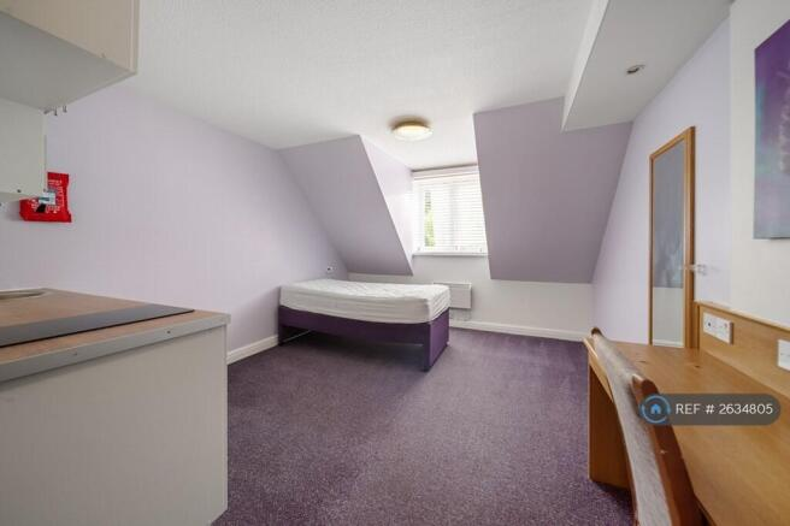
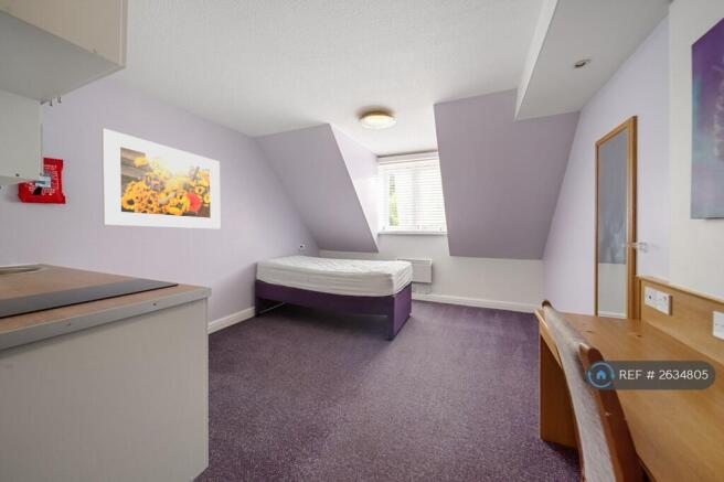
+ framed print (171, 188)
